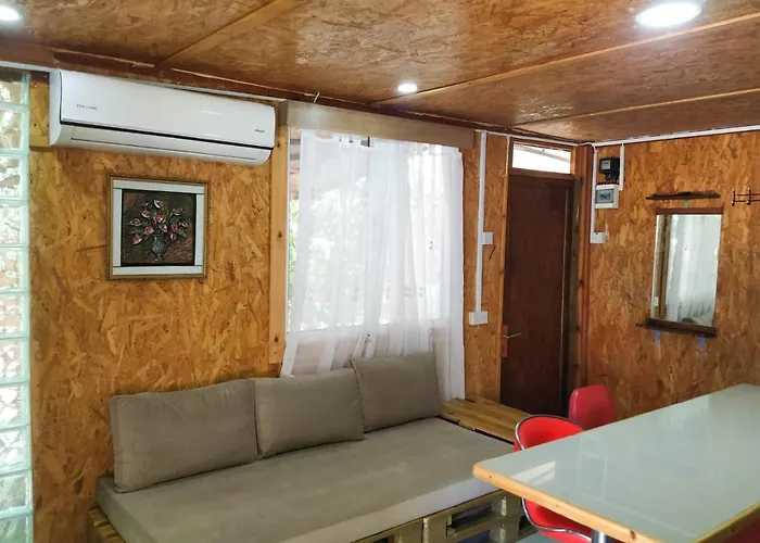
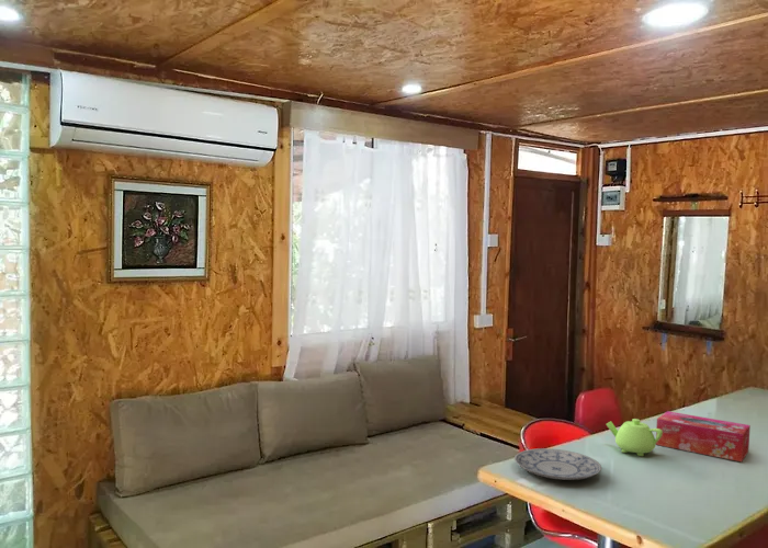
+ teapot (633, 435)
+ tissue box (702, 434)
+ plate (556, 466)
